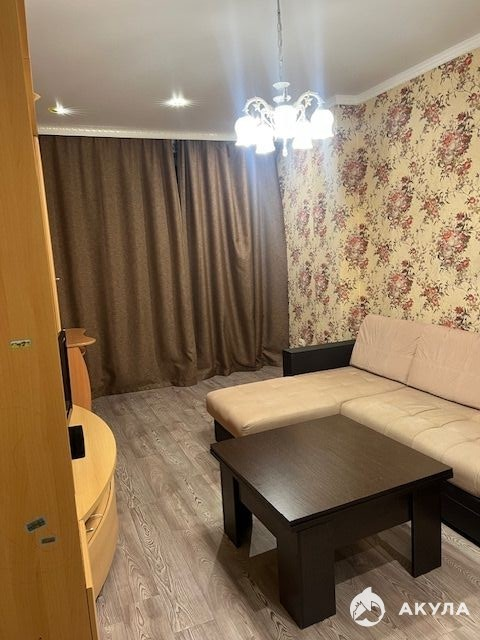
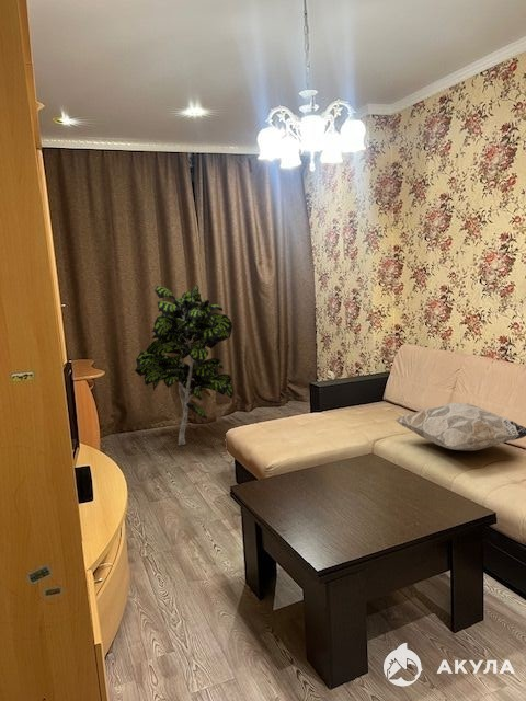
+ indoor plant (183, 364)
+ decorative pillow (460, 426)
